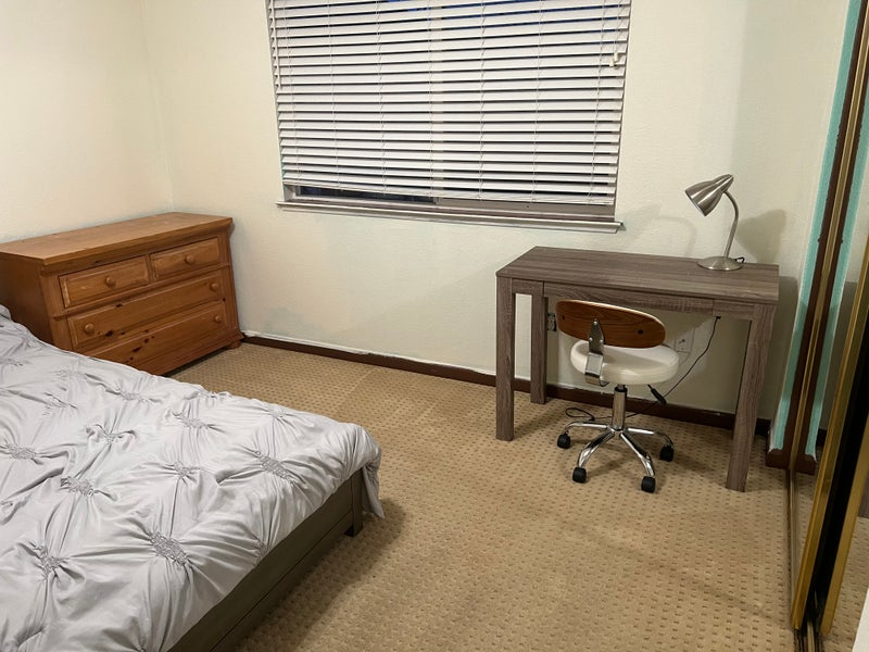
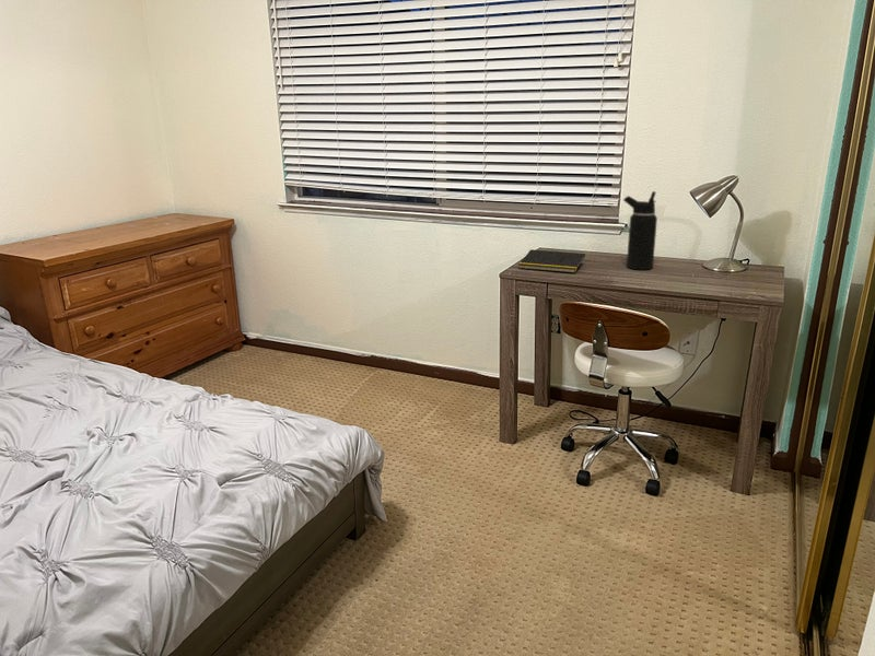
+ water bottle (639, 229)
+ notepad (551, 260)
